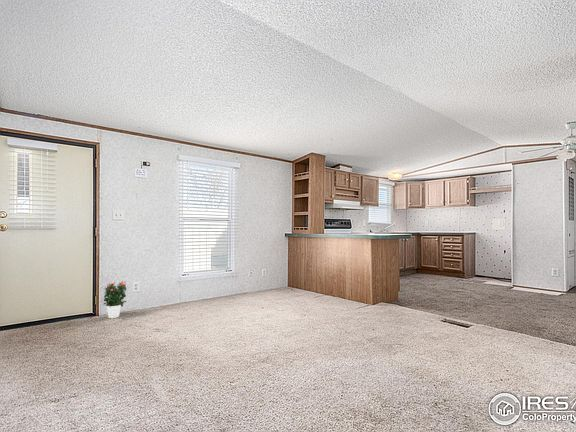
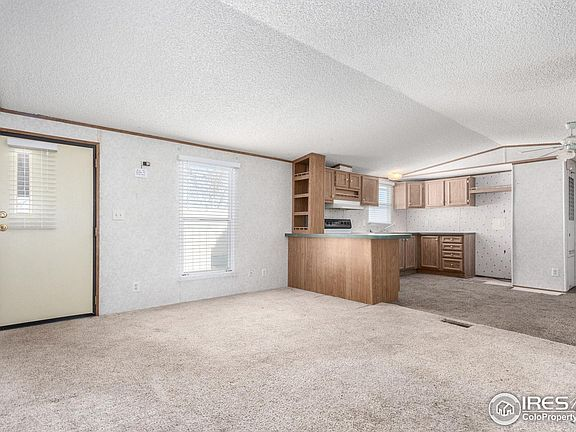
- potted flower (114, 299)
